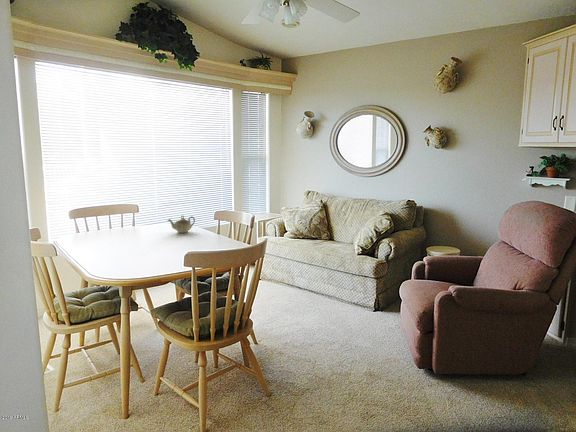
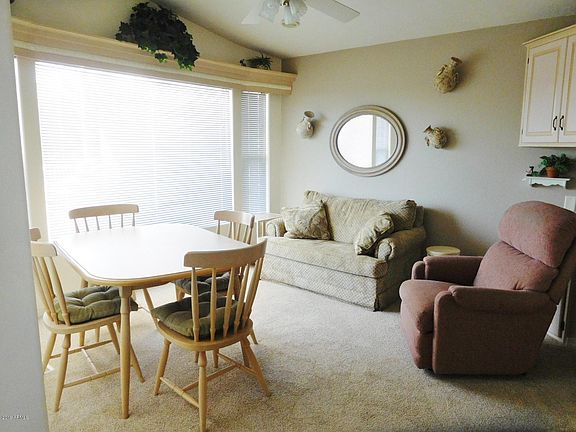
- teapot (181, 223)
